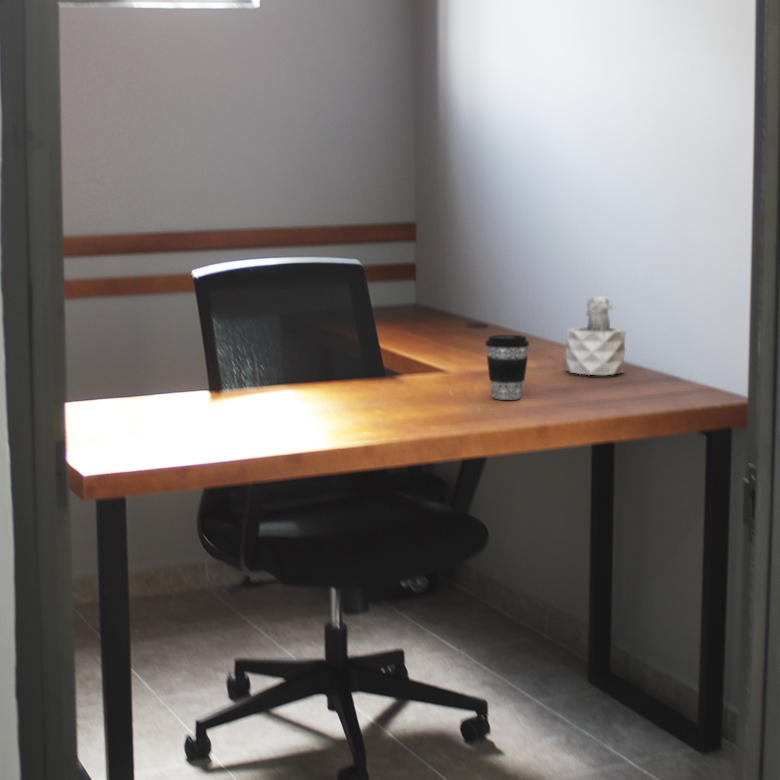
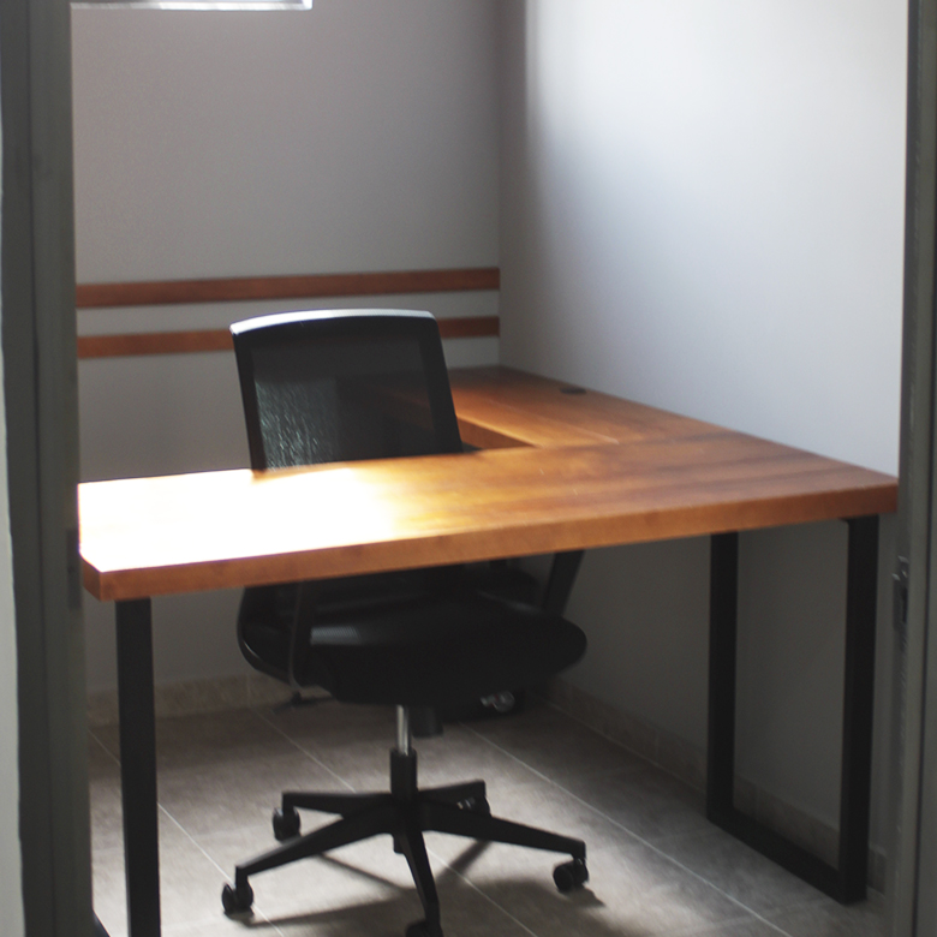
- succulent plant (595, 334)
- coffee cup (506, 367)
